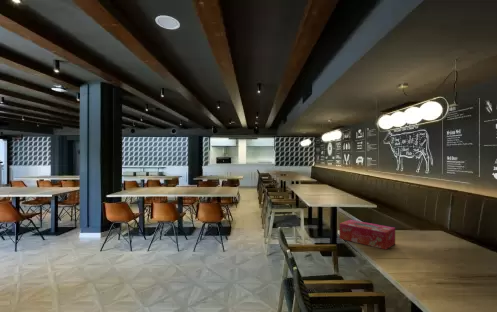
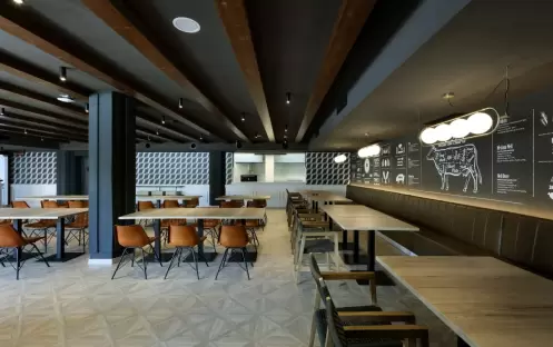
- tissue box (366, 233)
